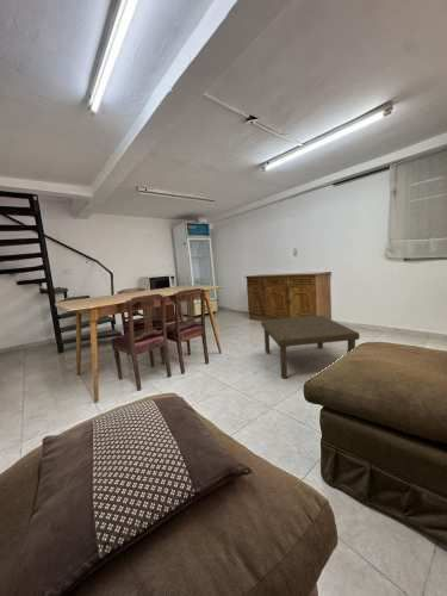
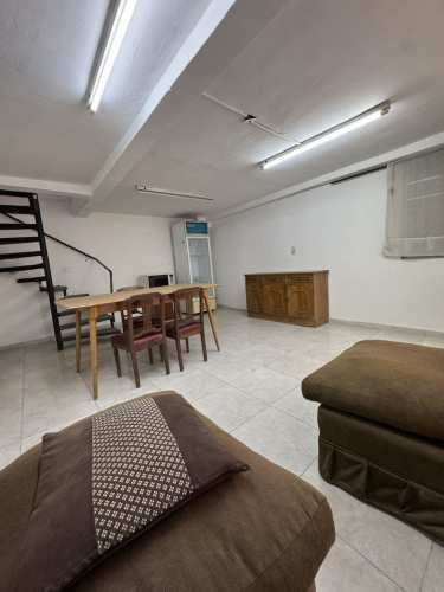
- coffee table (304, 342)
